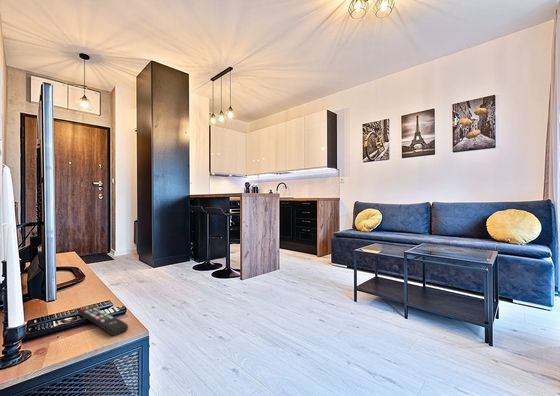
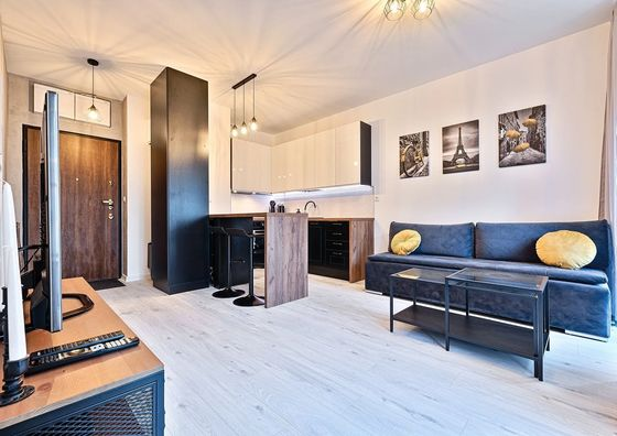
- remote control (101, 318)
